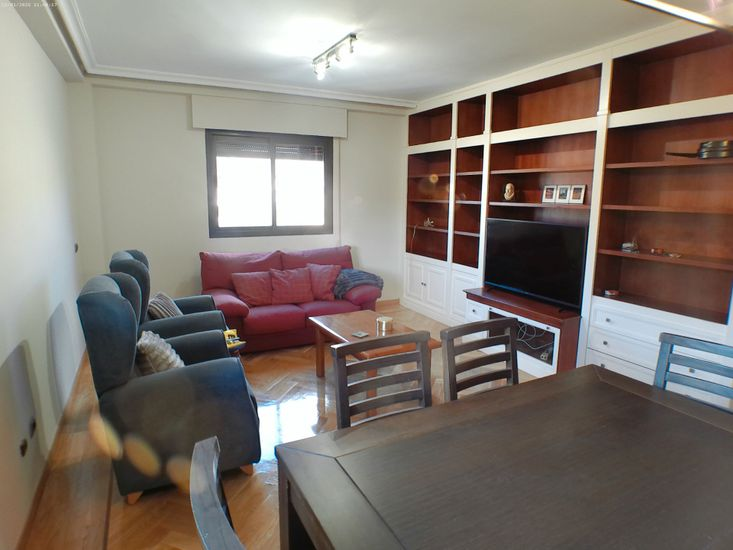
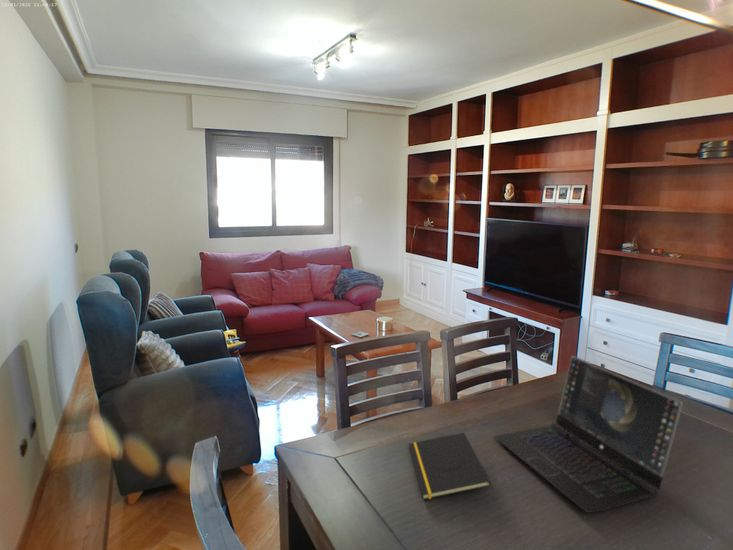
+ laptop (578, 423)
+ notepad (445, 463)
